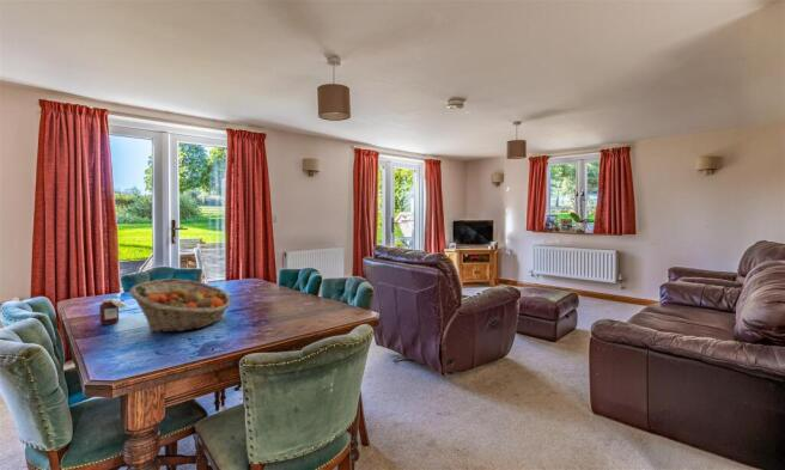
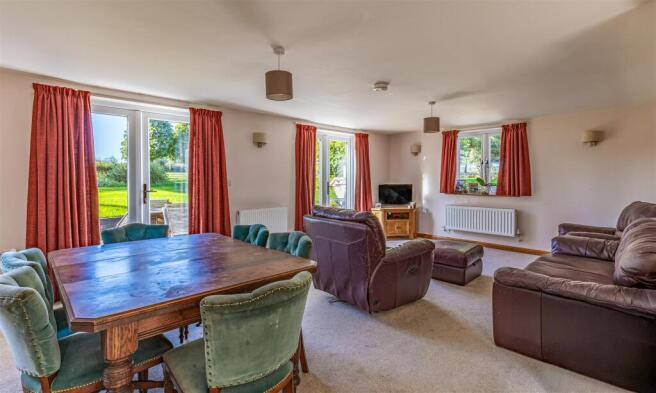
- fruit basket (184, 301)
- jar (112, 311)
